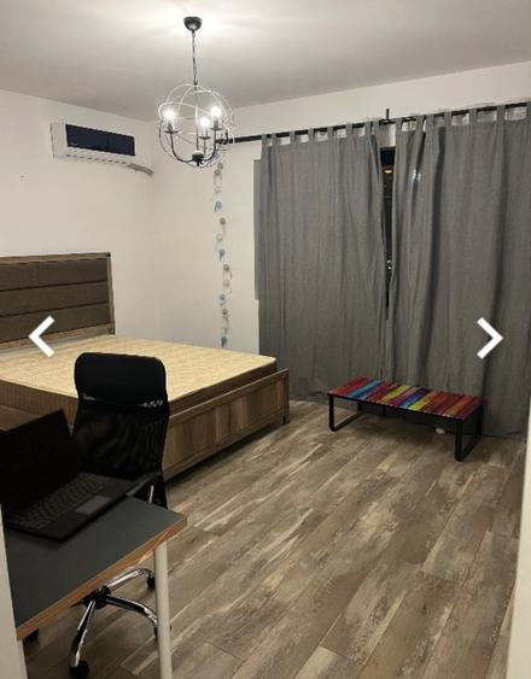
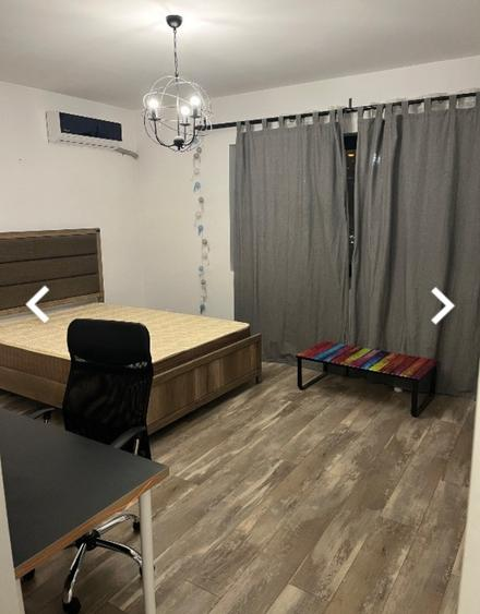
- laptop (60, 466)
